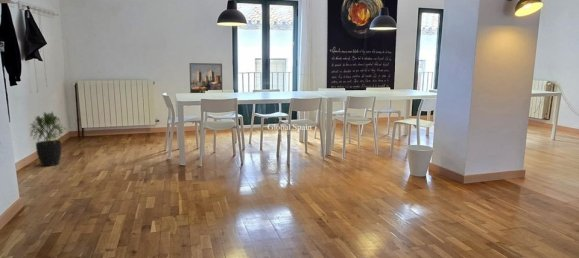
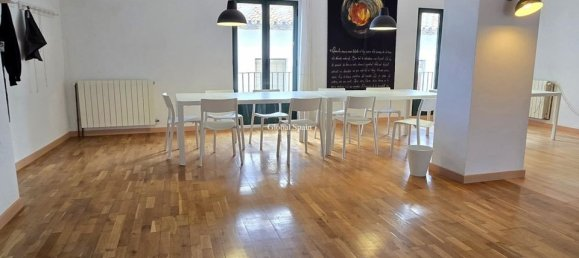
- potted plant (46, 138)
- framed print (206, 79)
